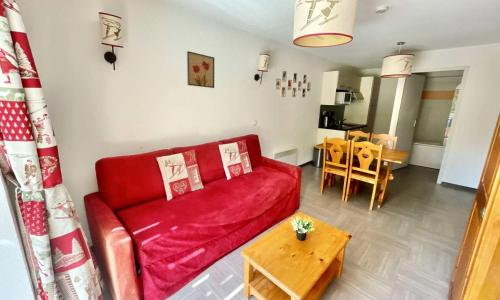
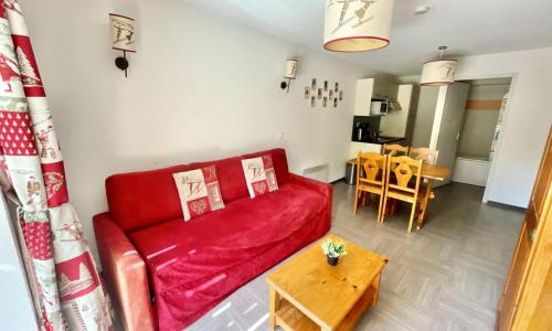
- wall art (201, 70)
